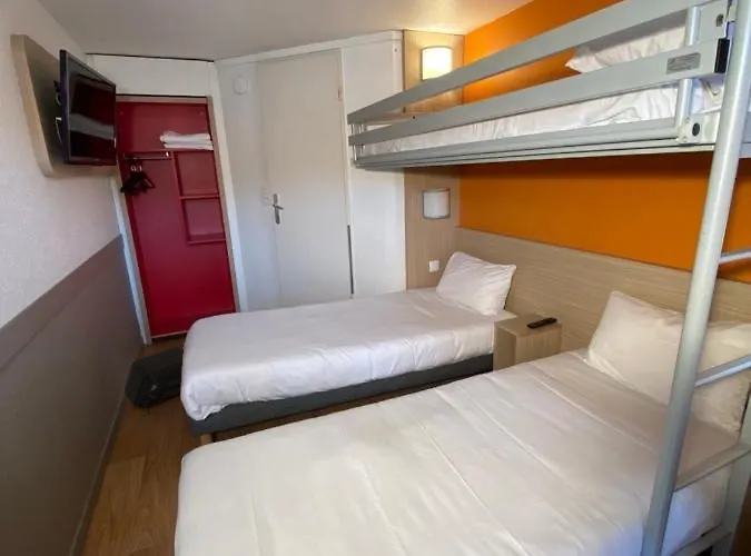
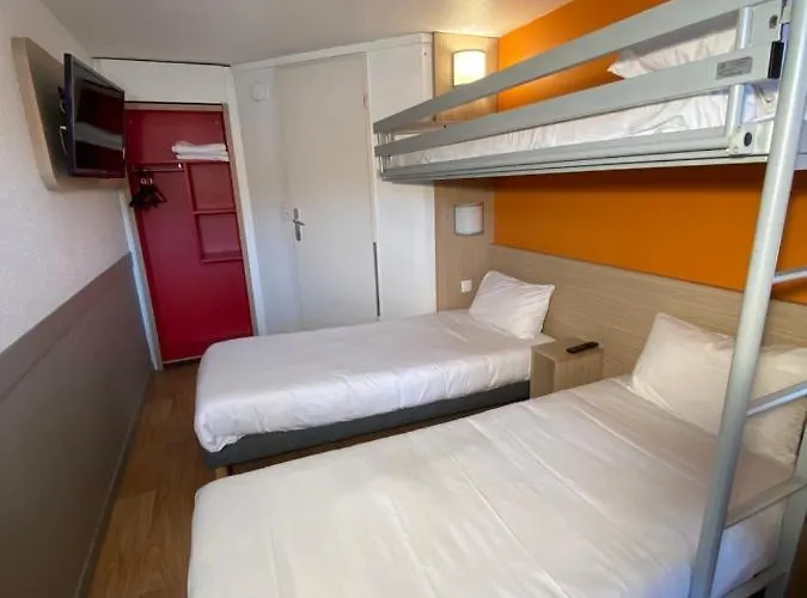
- backpack (167, 374)
